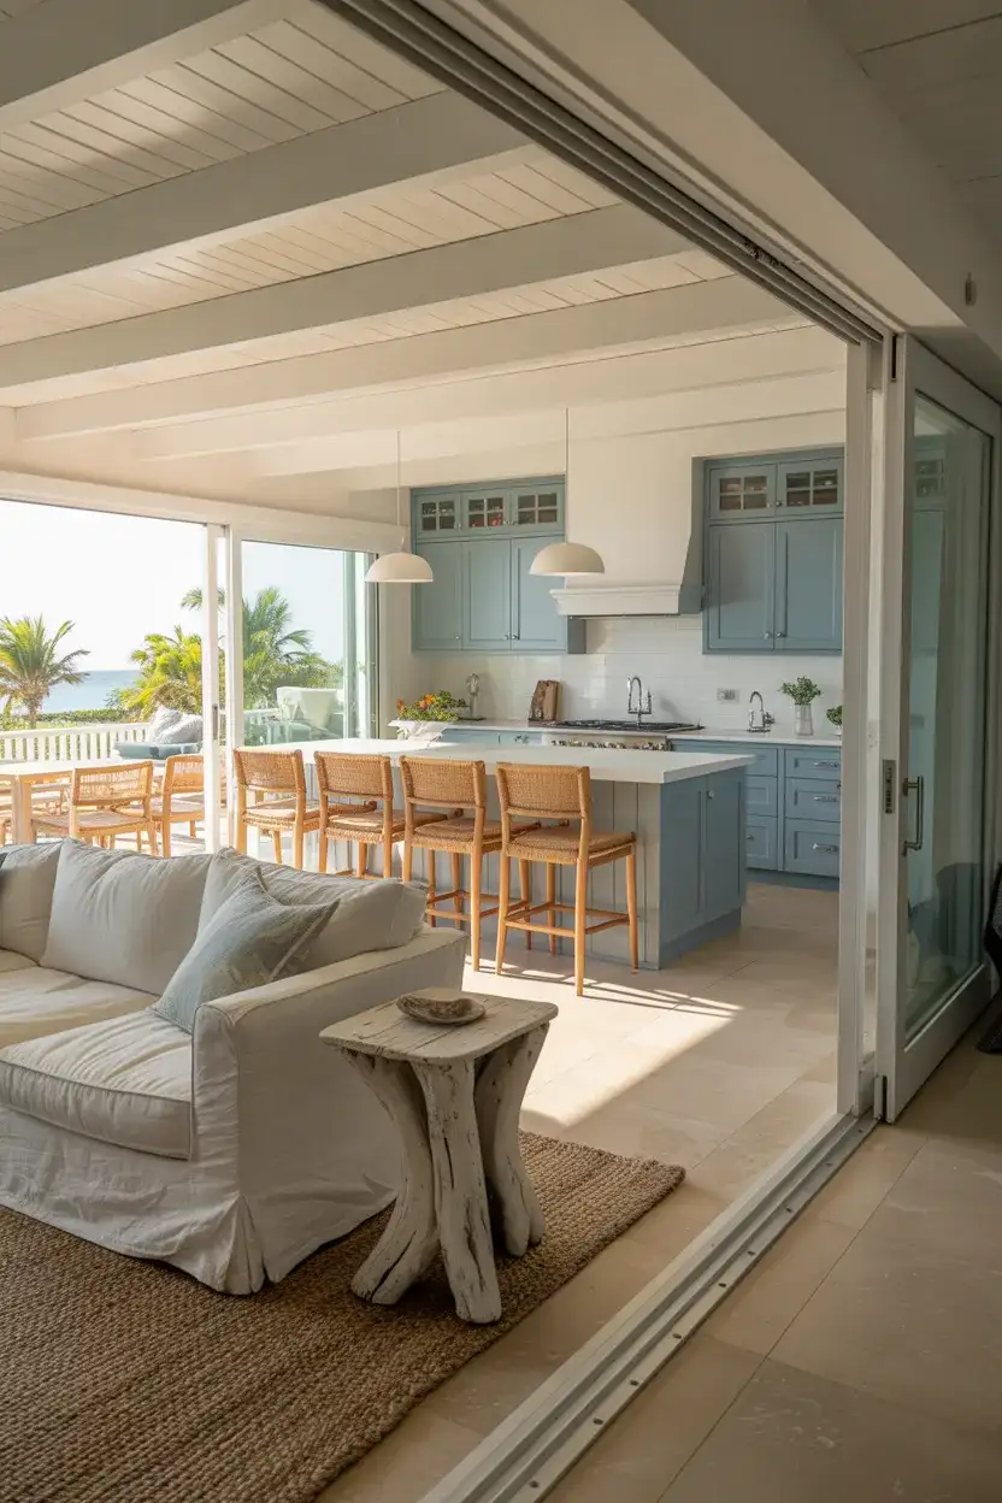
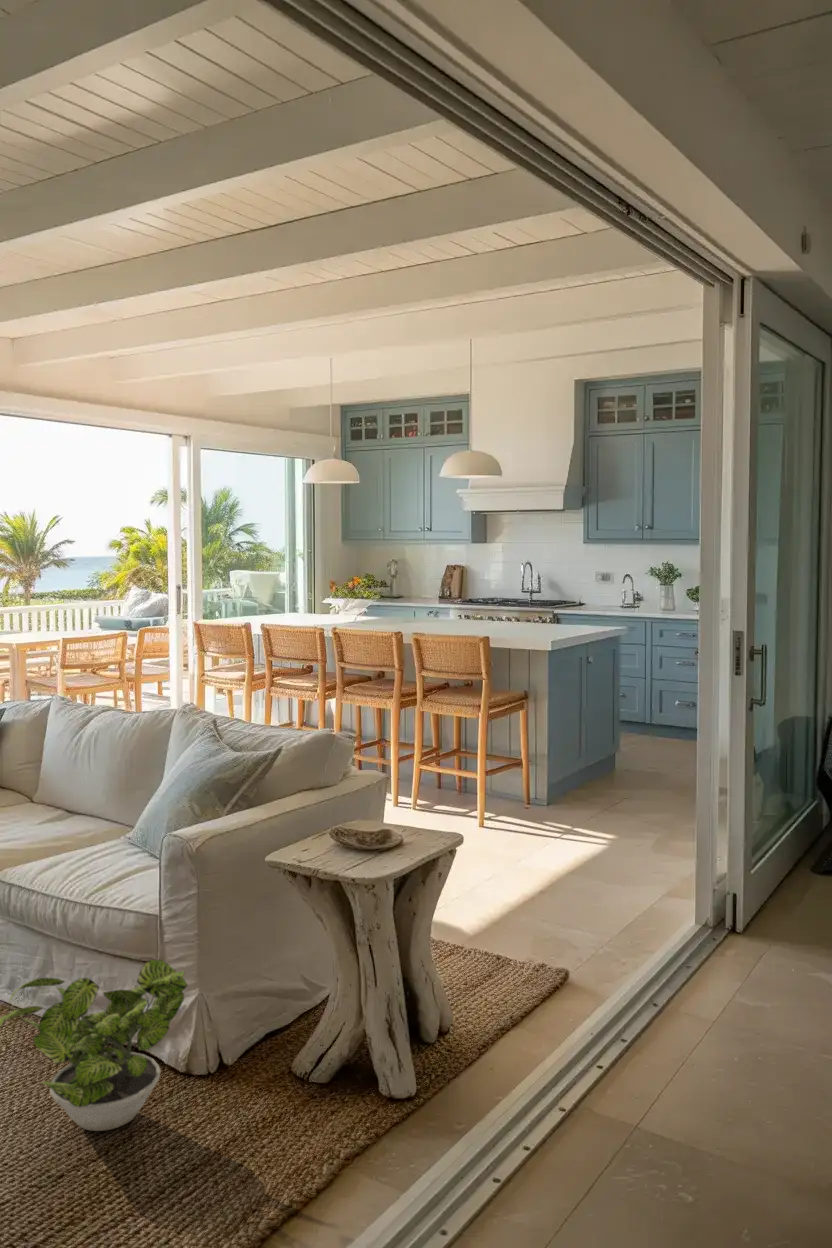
+ potted plant (94, 1040)
